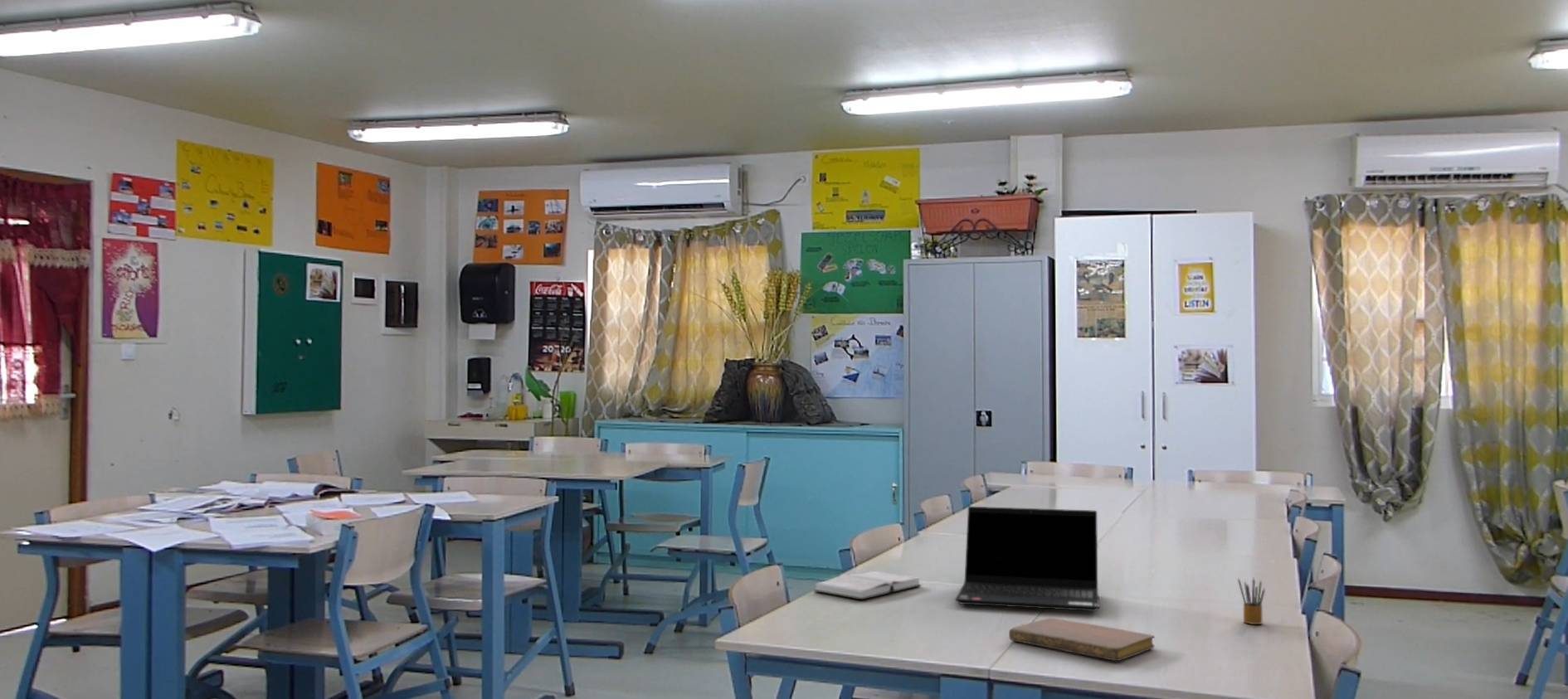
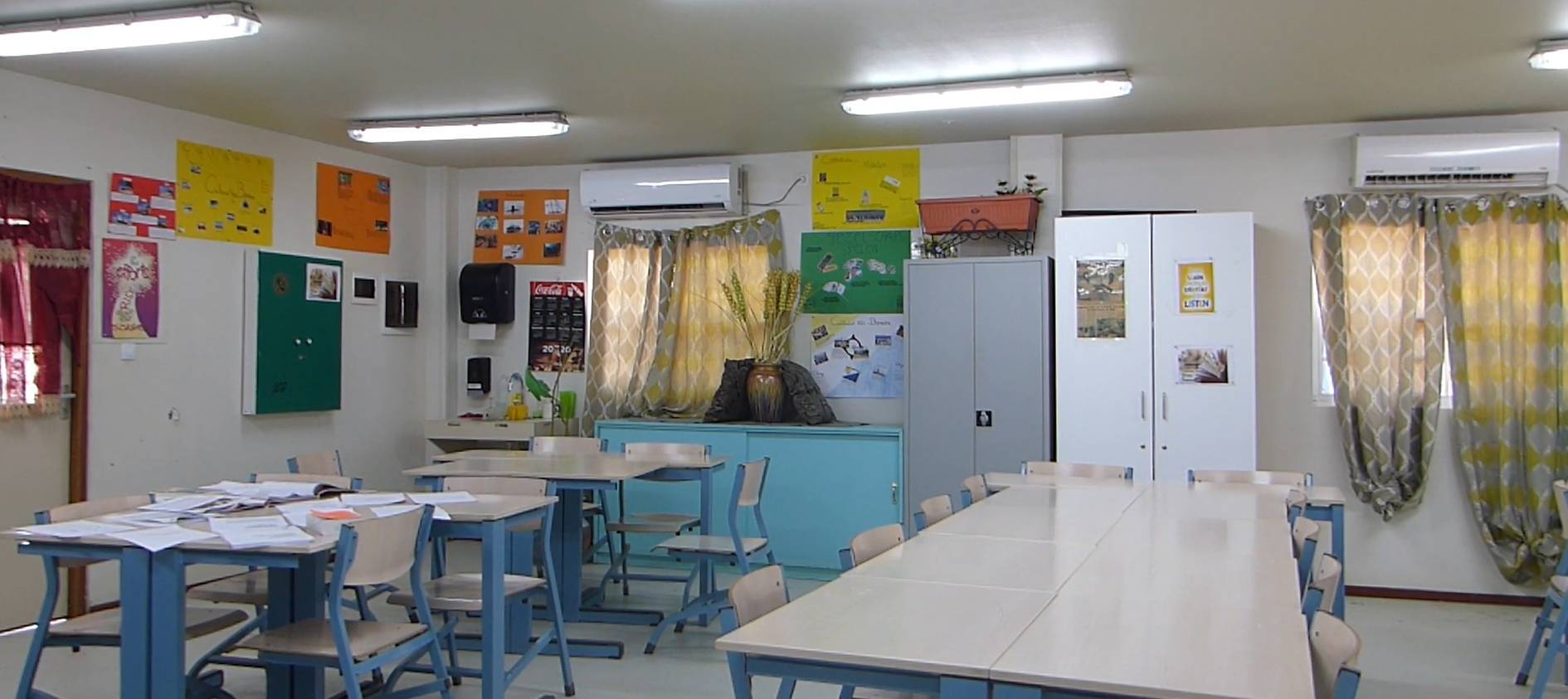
- pencil box (1252, 599)
- laptop computer (1029, 556)
- notebook (1081, 638)
- hardback book (868, 583)
